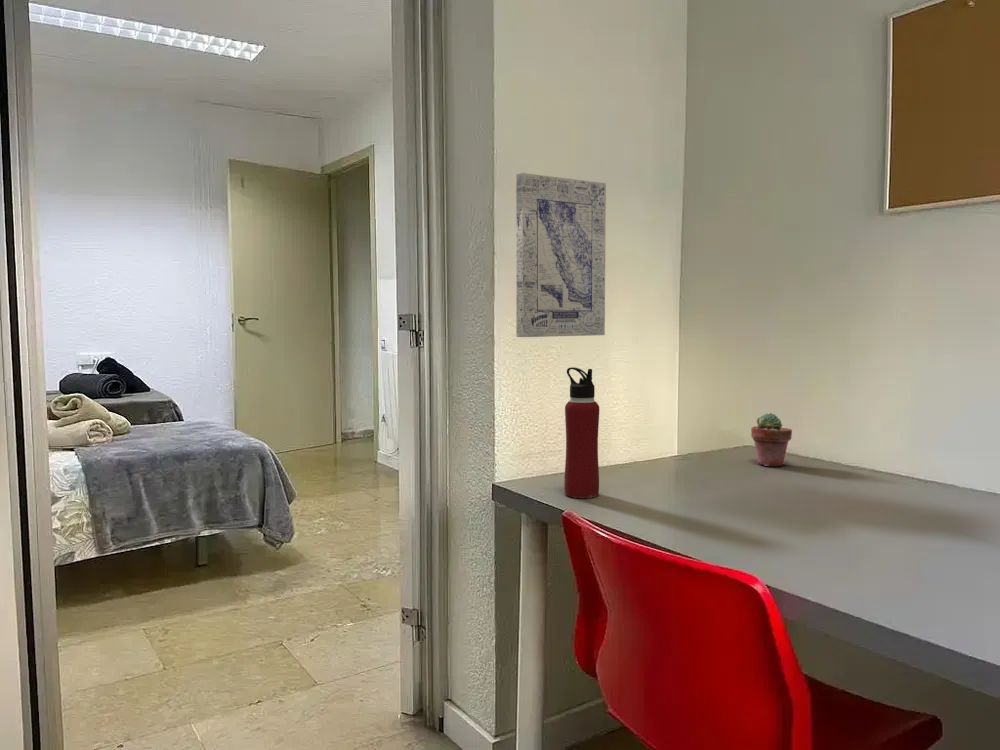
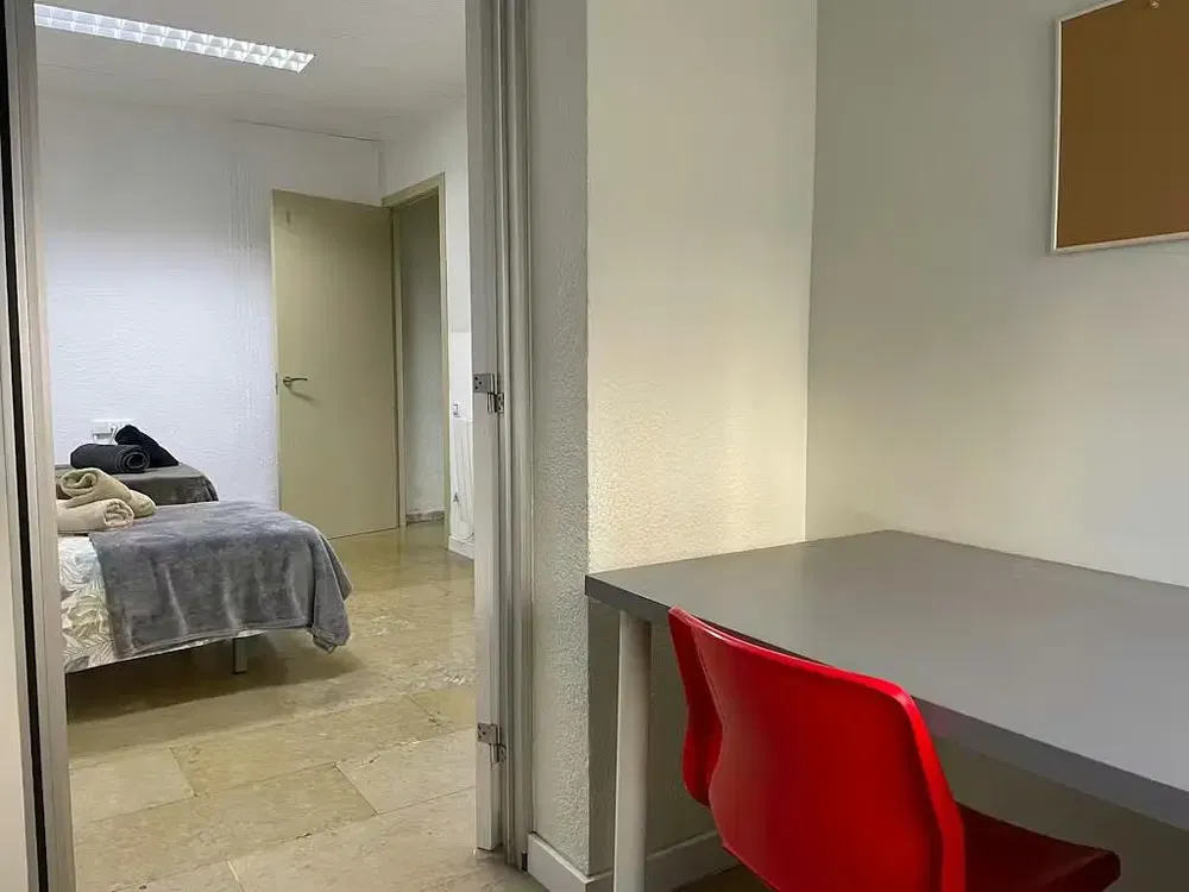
- water bottle (581, 431)
- wall art (562, 258)
- potted succulent (771, 438)
